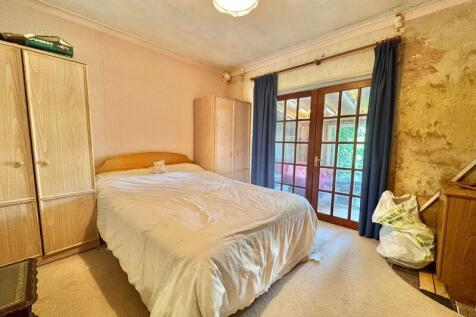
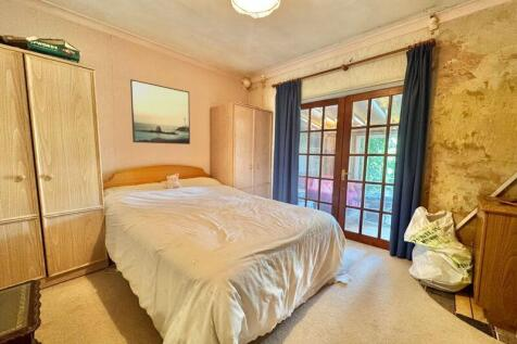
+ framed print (163, 115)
